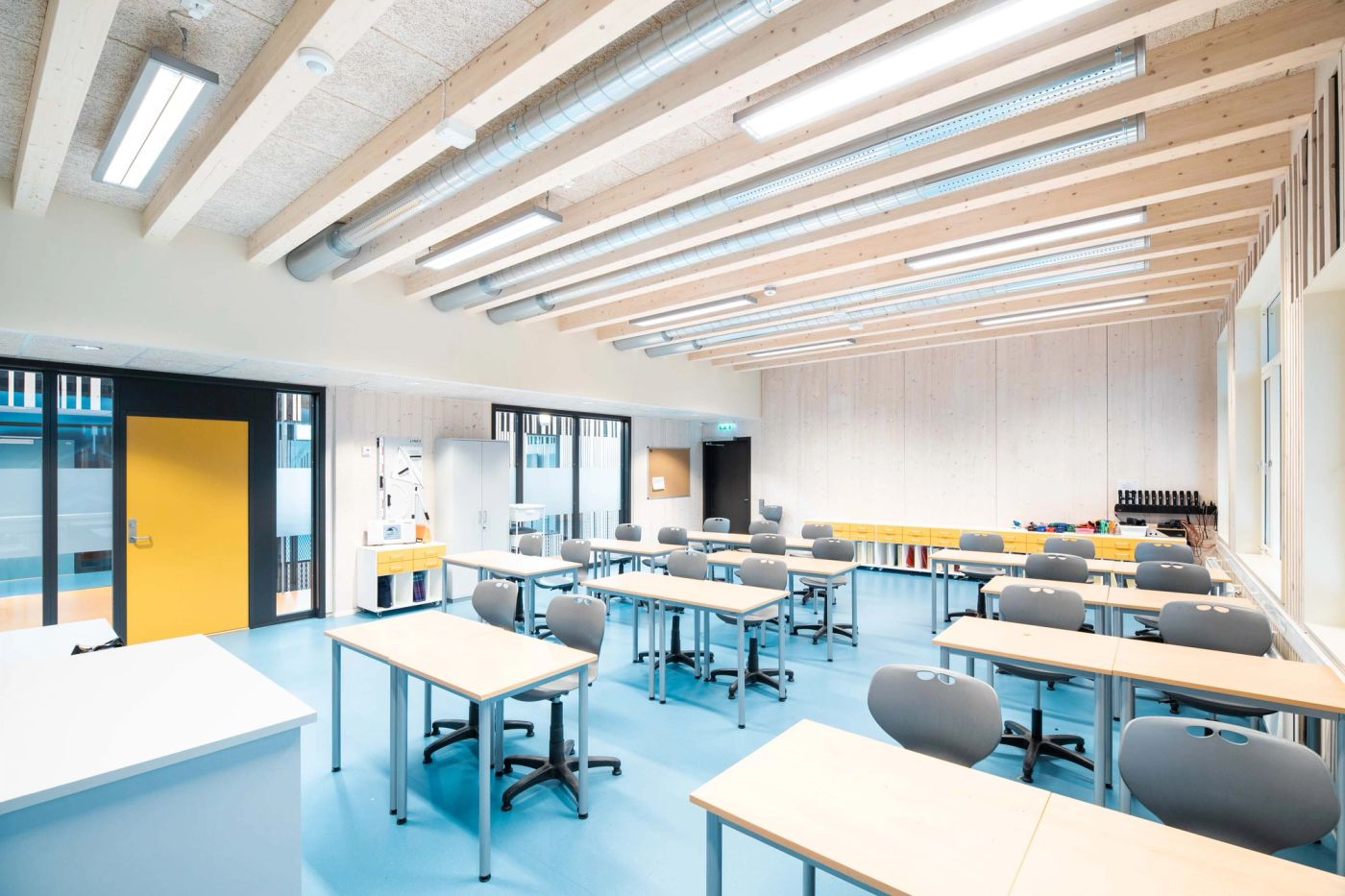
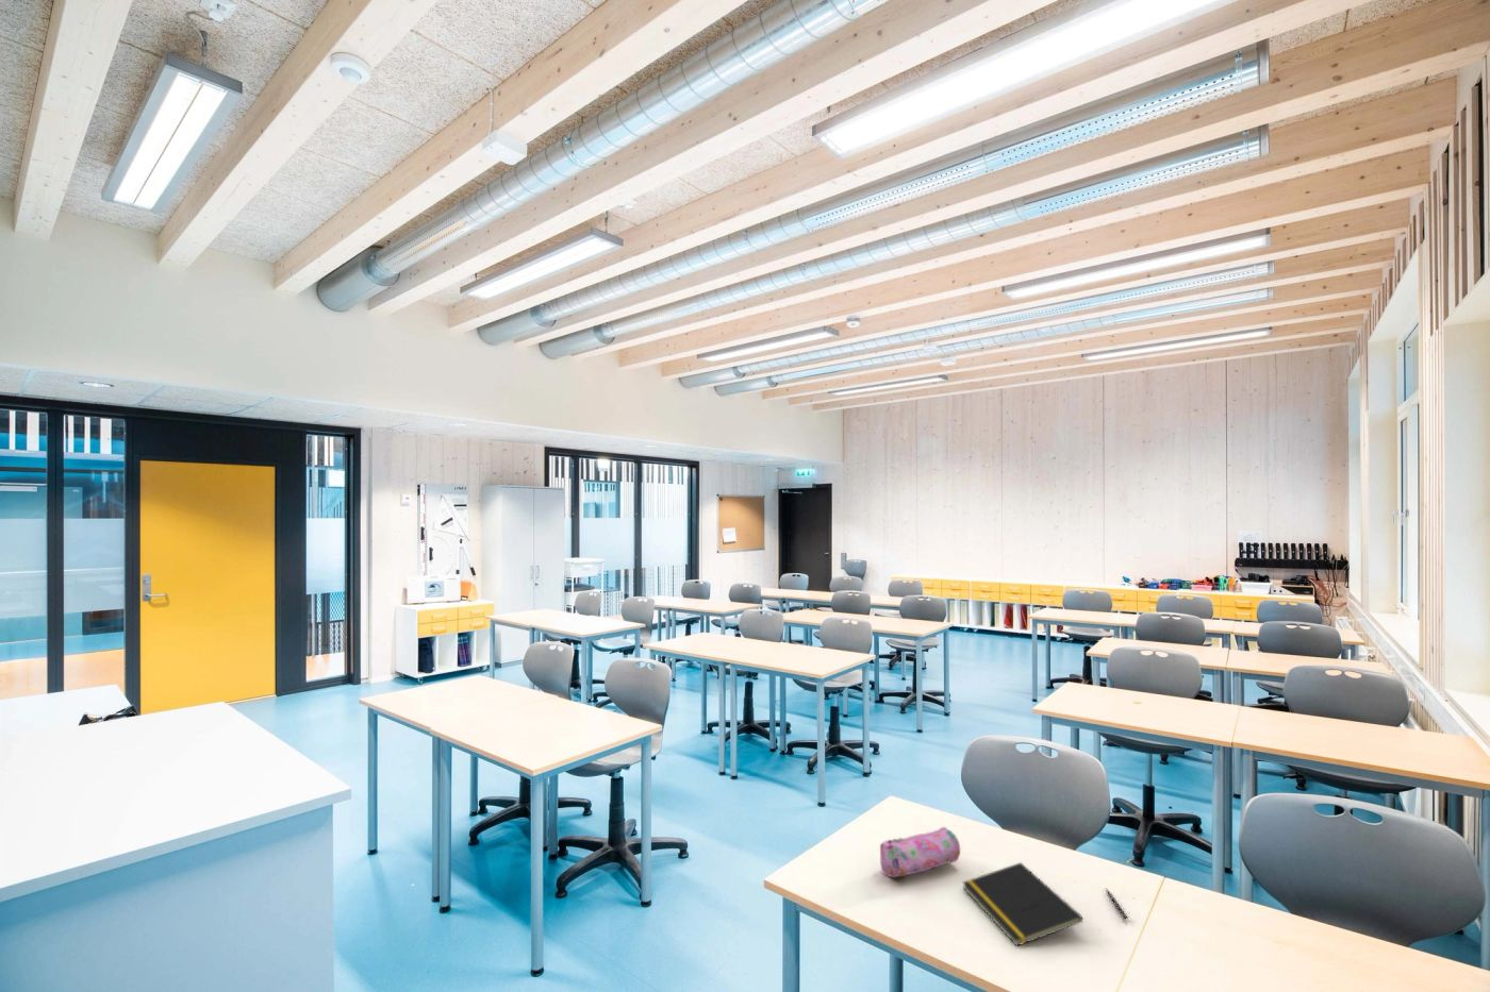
+ pen (1116, 901)
+ pencil case (918, 850)
+ notepad (1018, 900)
